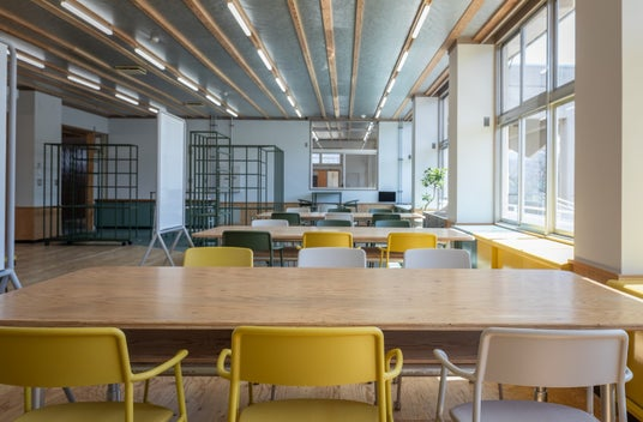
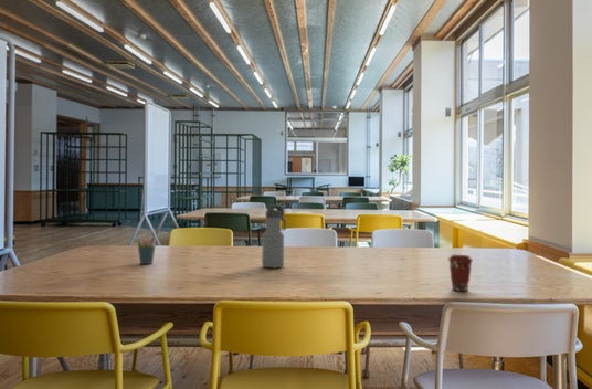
+ pen holder (146, 250)
+ water bottle (273, 235)
+ coffee cup (459, 272)
